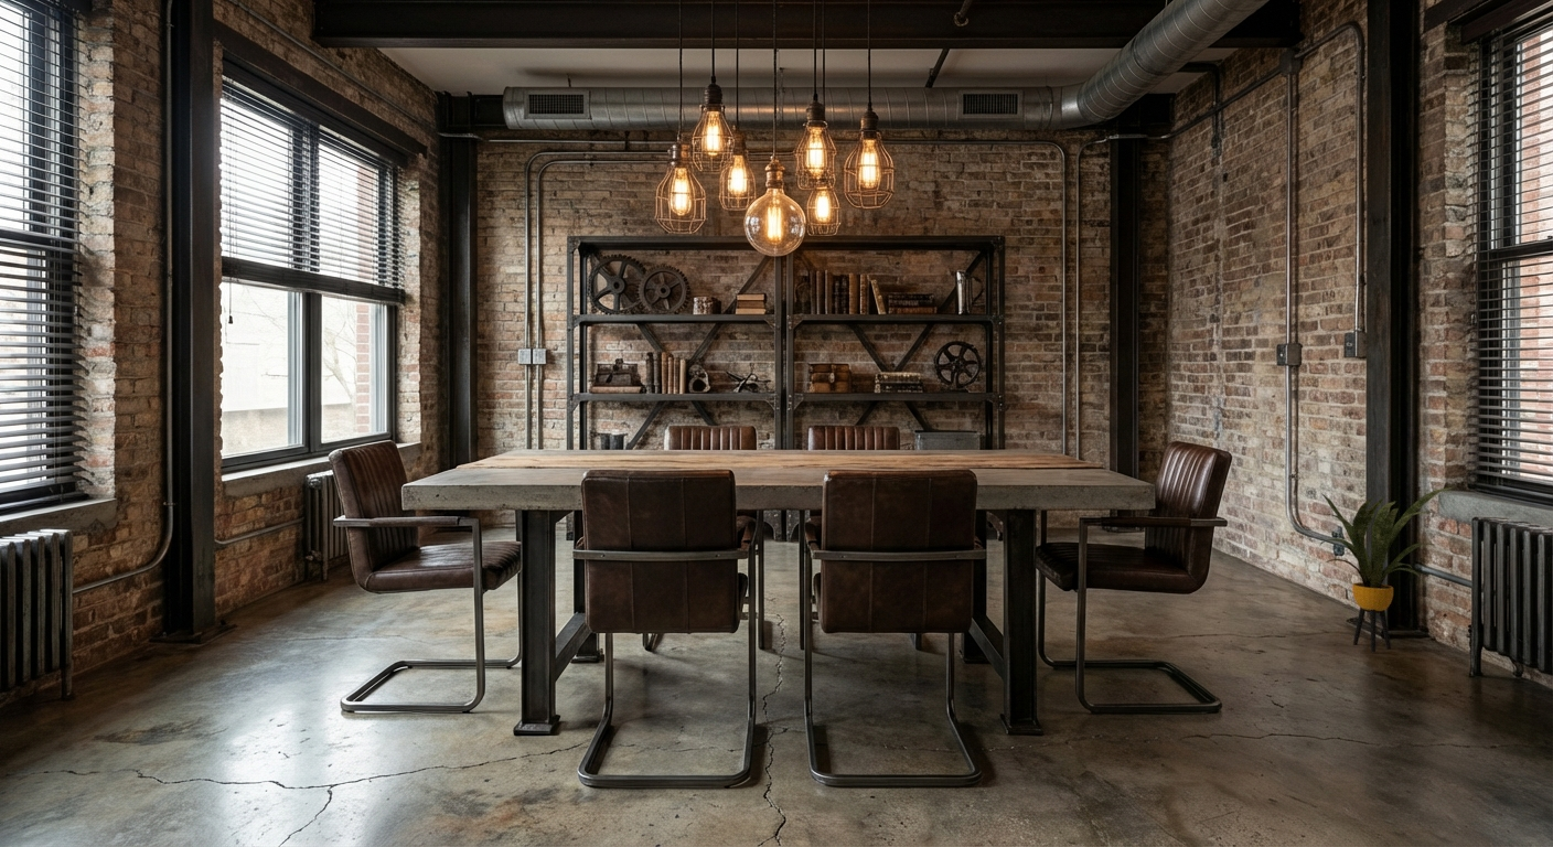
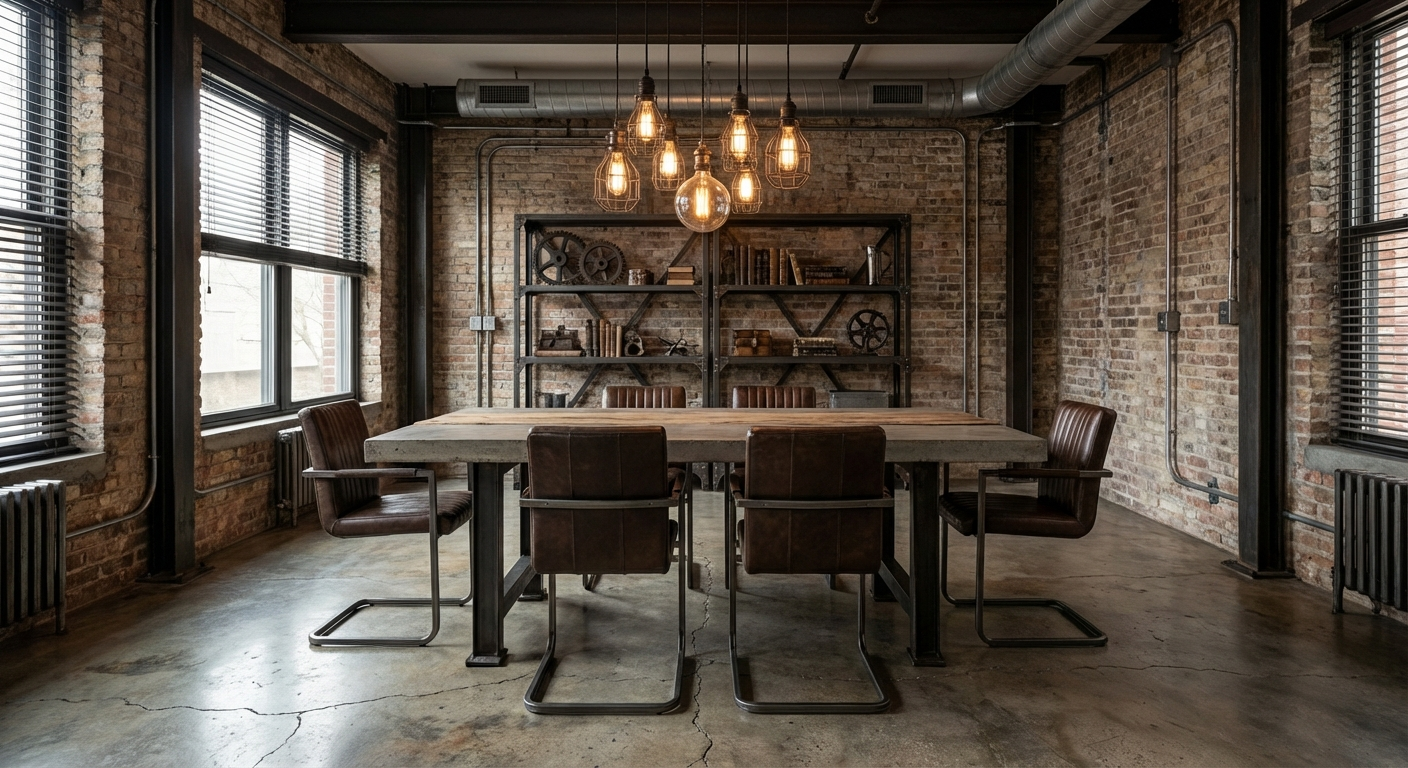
- house plant (1384, 569)
